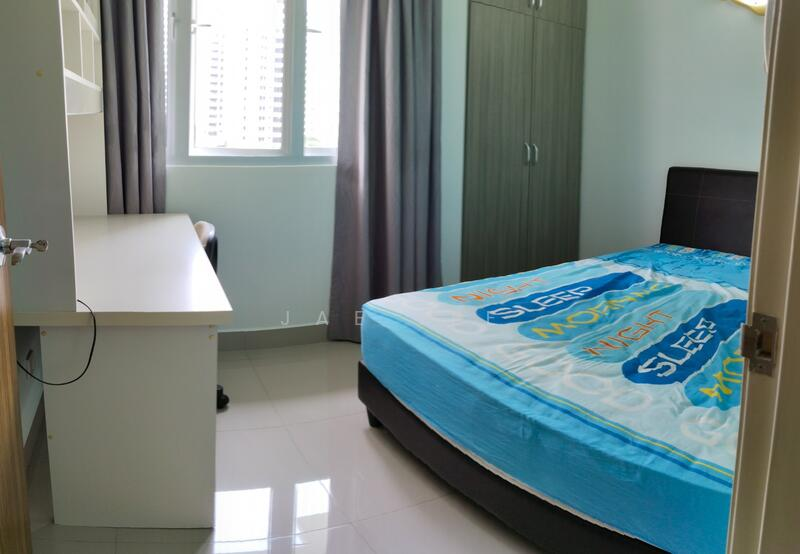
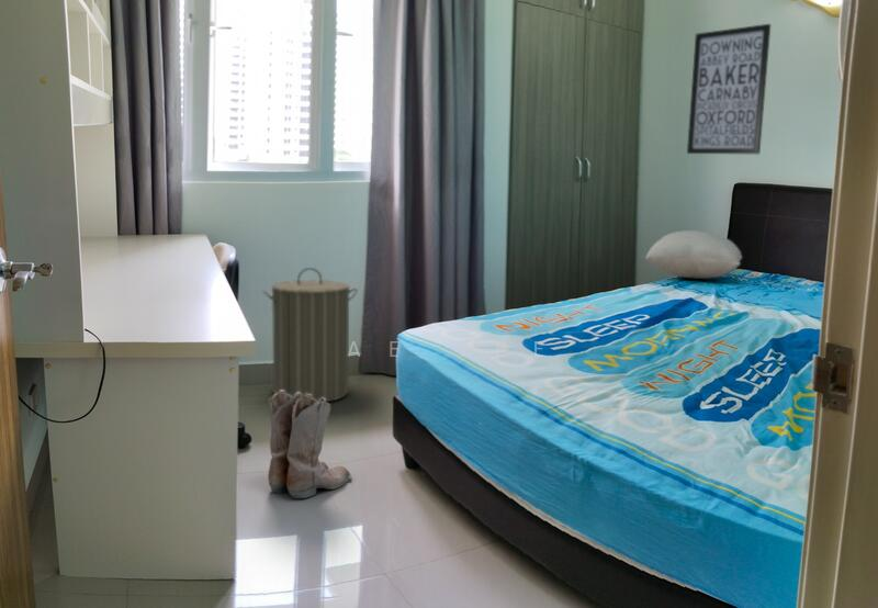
+ pillow (695, 254)
+ boots (309, 436)
+ wall art (727, 92)
+ laundry hamper (311, 330)
